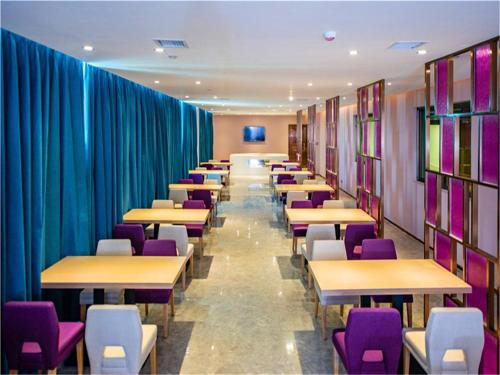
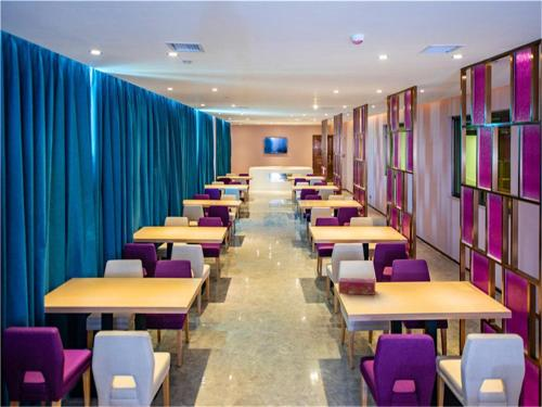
+ tissue box (357, 285)
